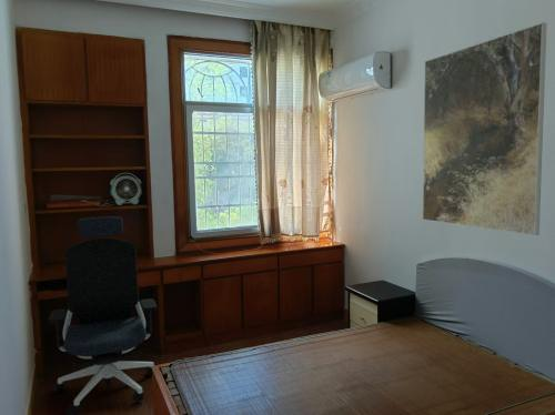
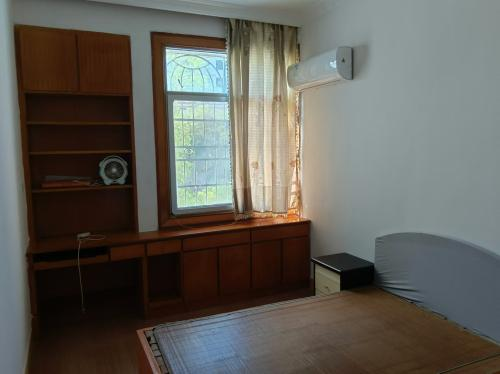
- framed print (474, 136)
- office chair (102, 304)
